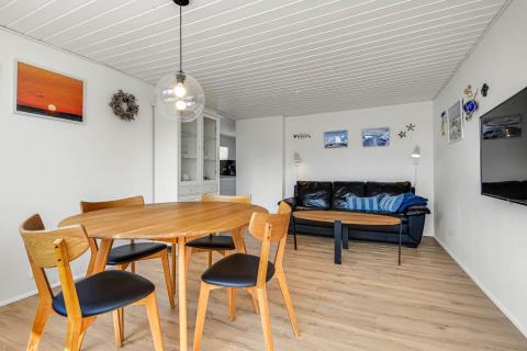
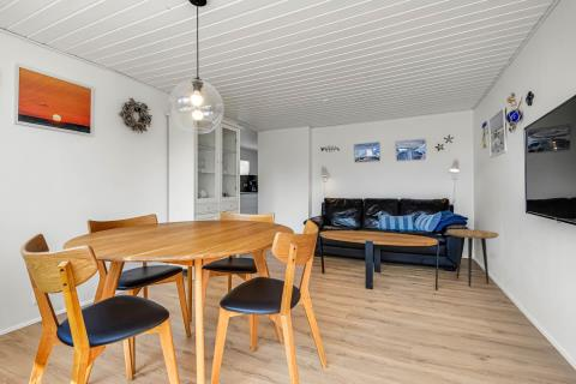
+ side table (470, 257)
